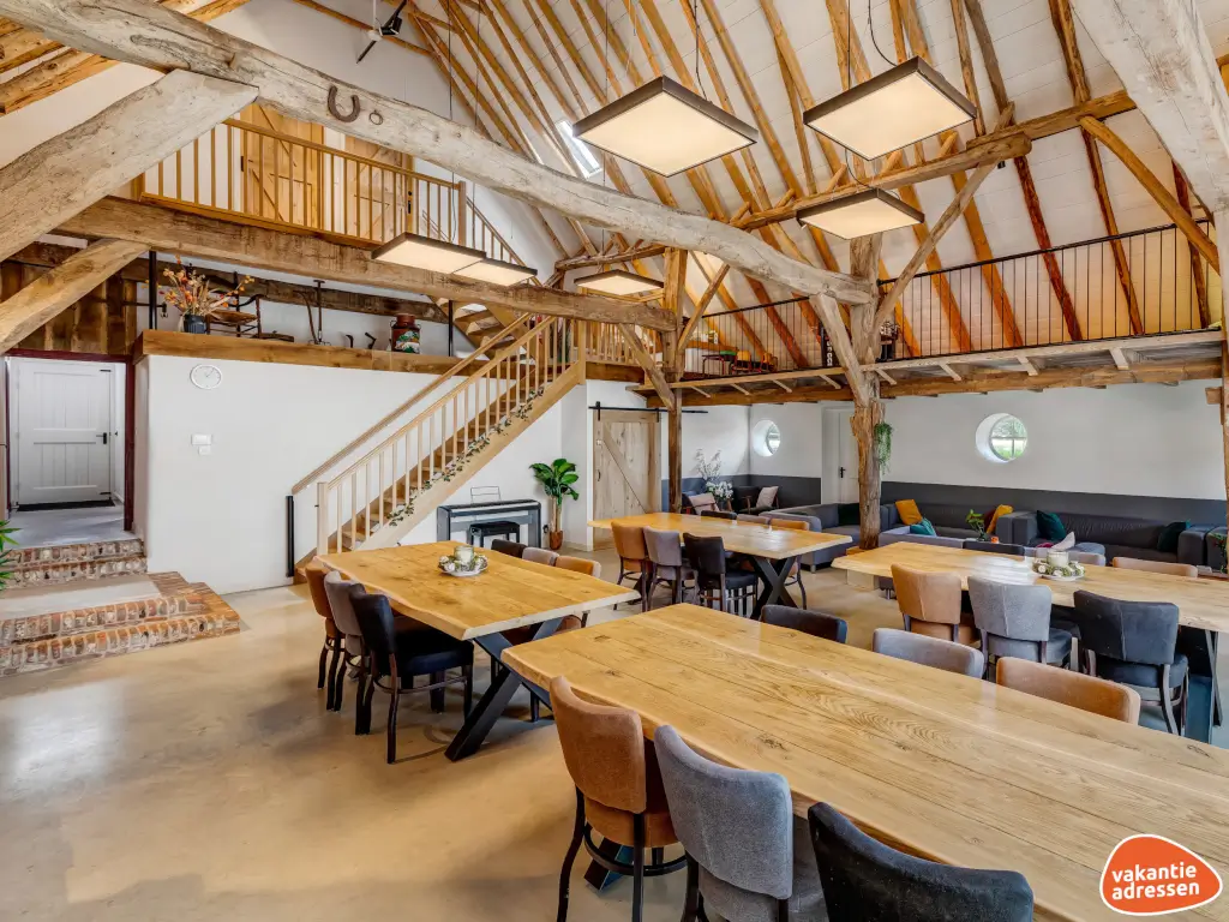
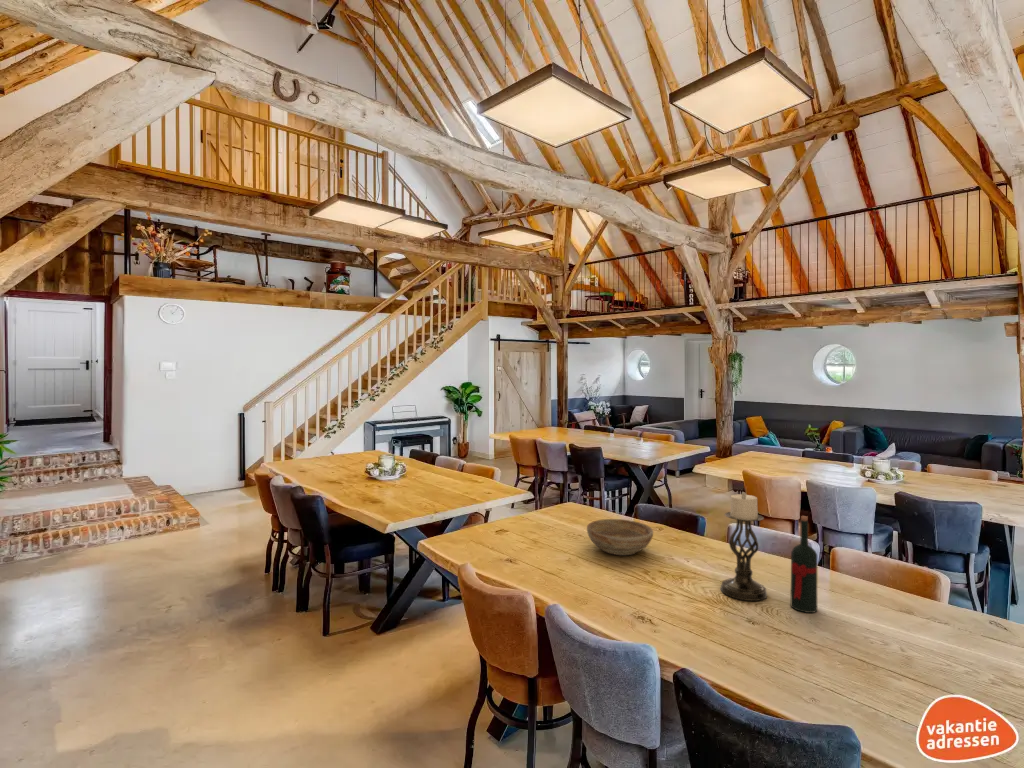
+ wine bottle (802, 562)
+ bowl (619, 538)
+ candle holder (744, 542)
